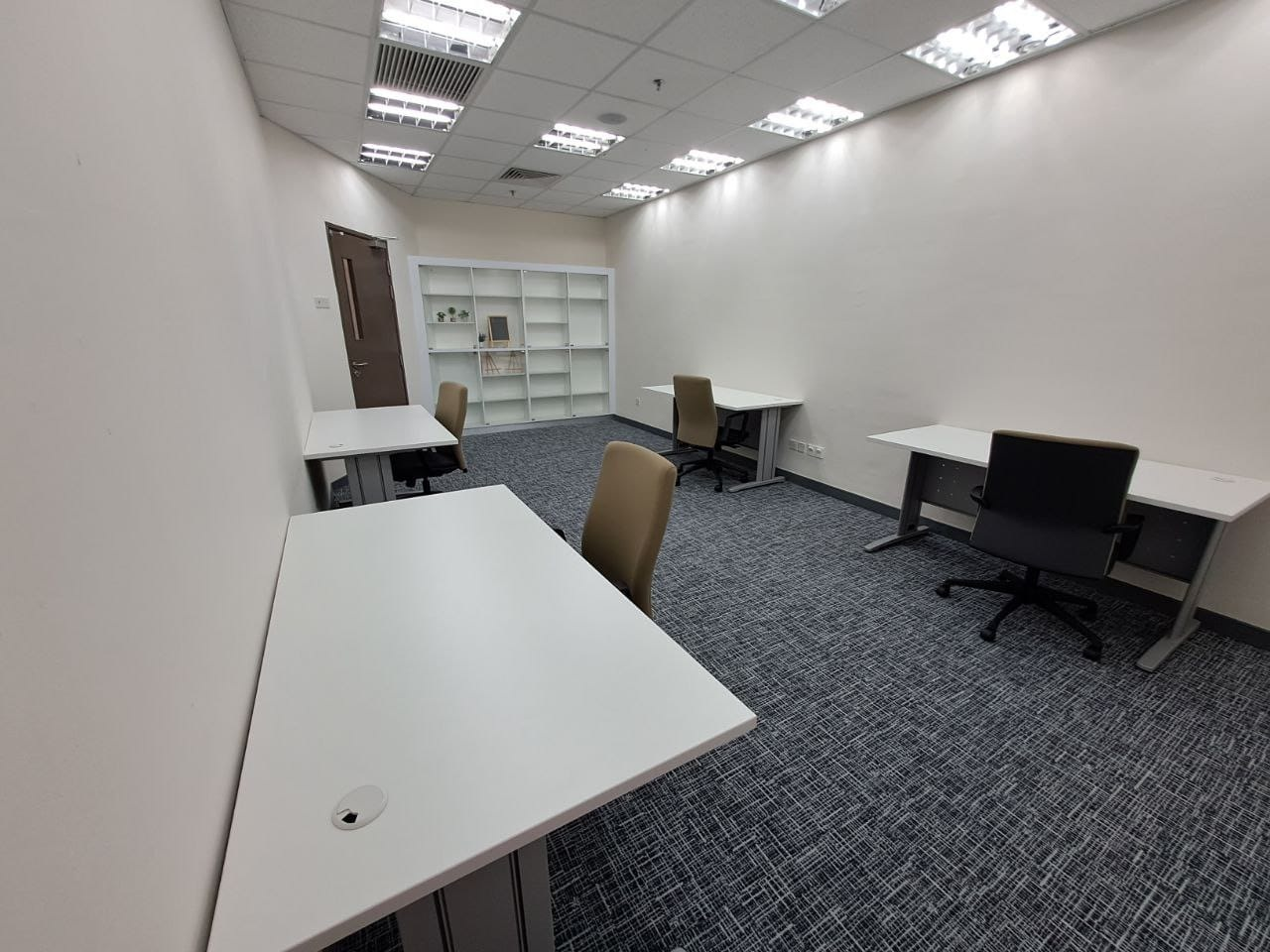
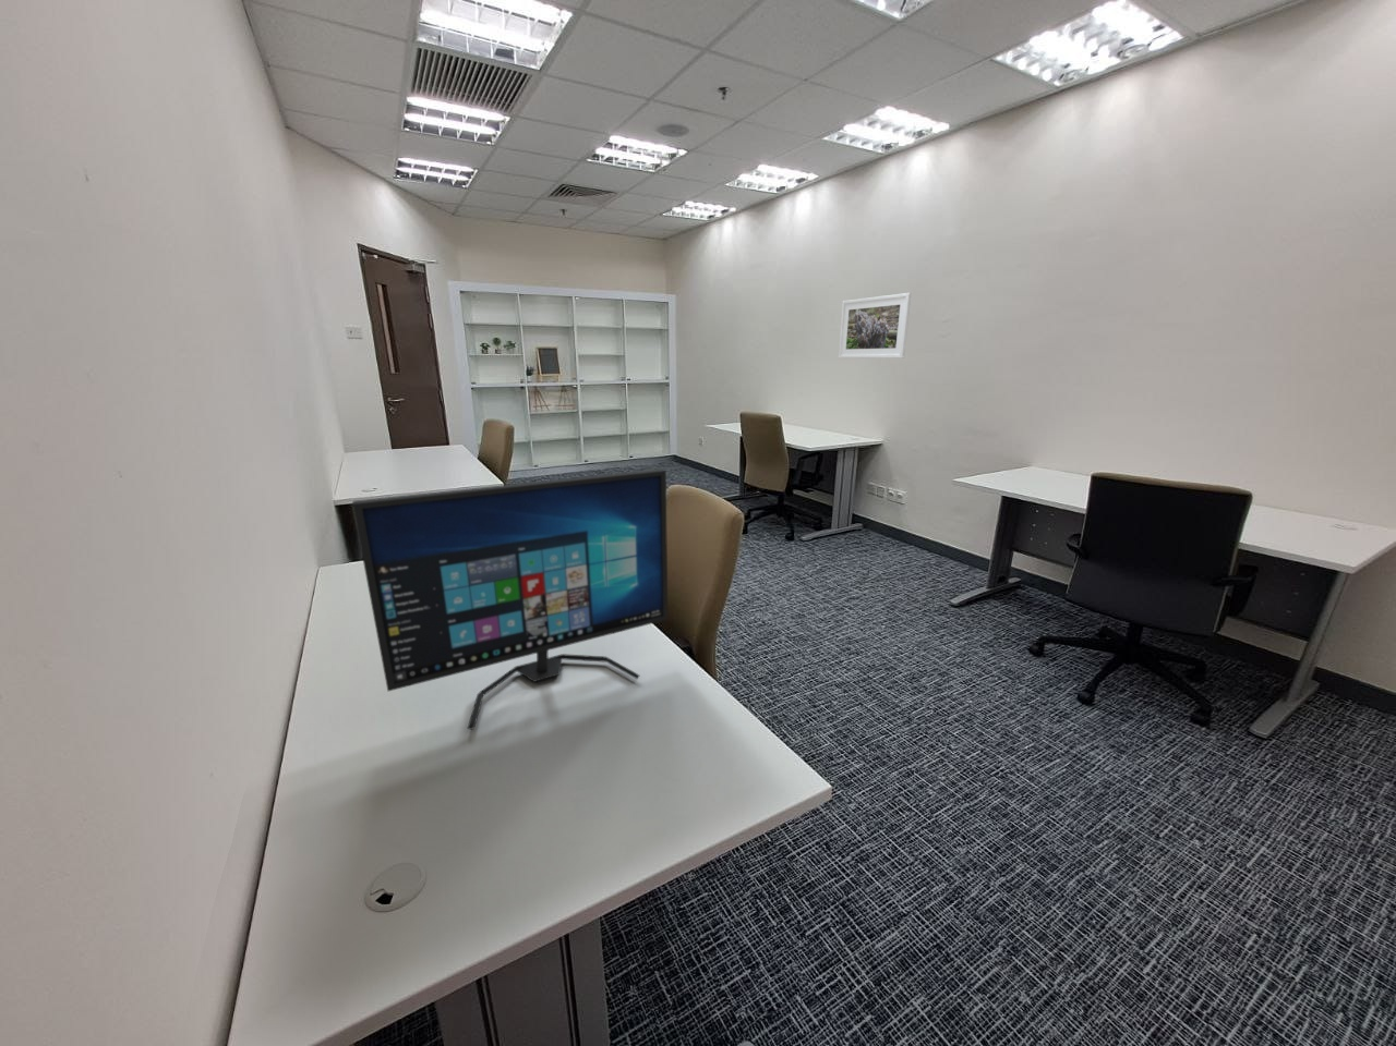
+ computer monitor (536, 589)
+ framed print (872, 327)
